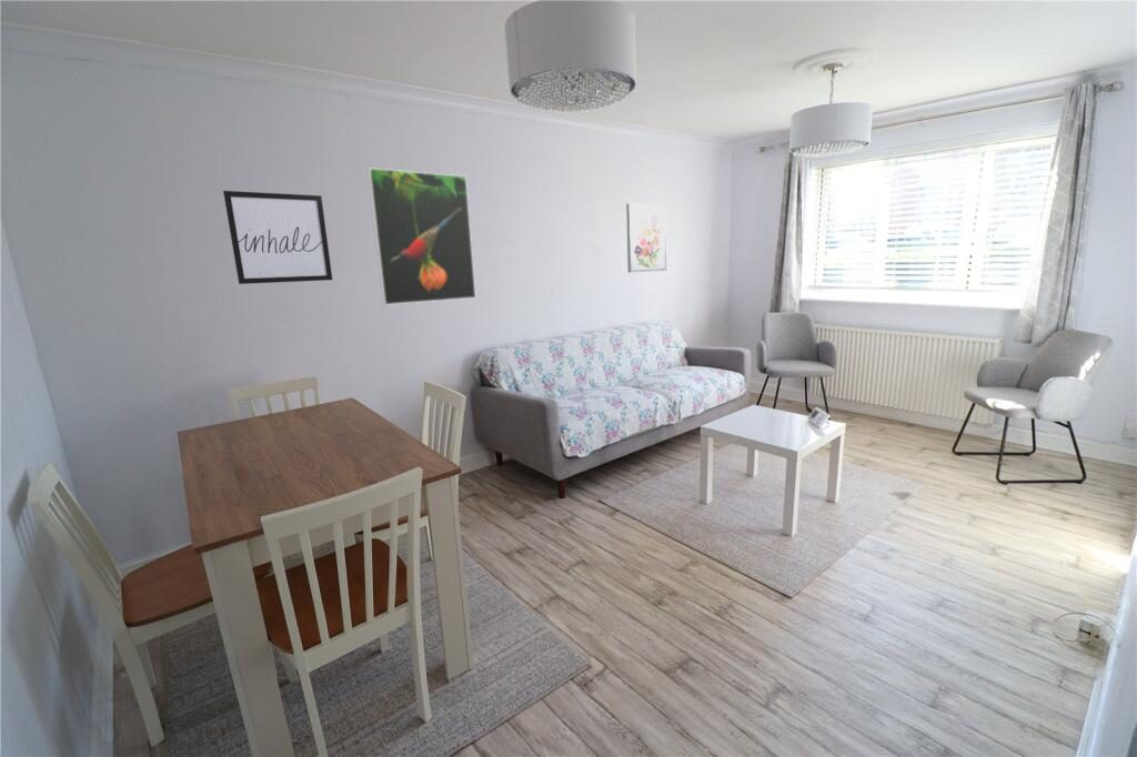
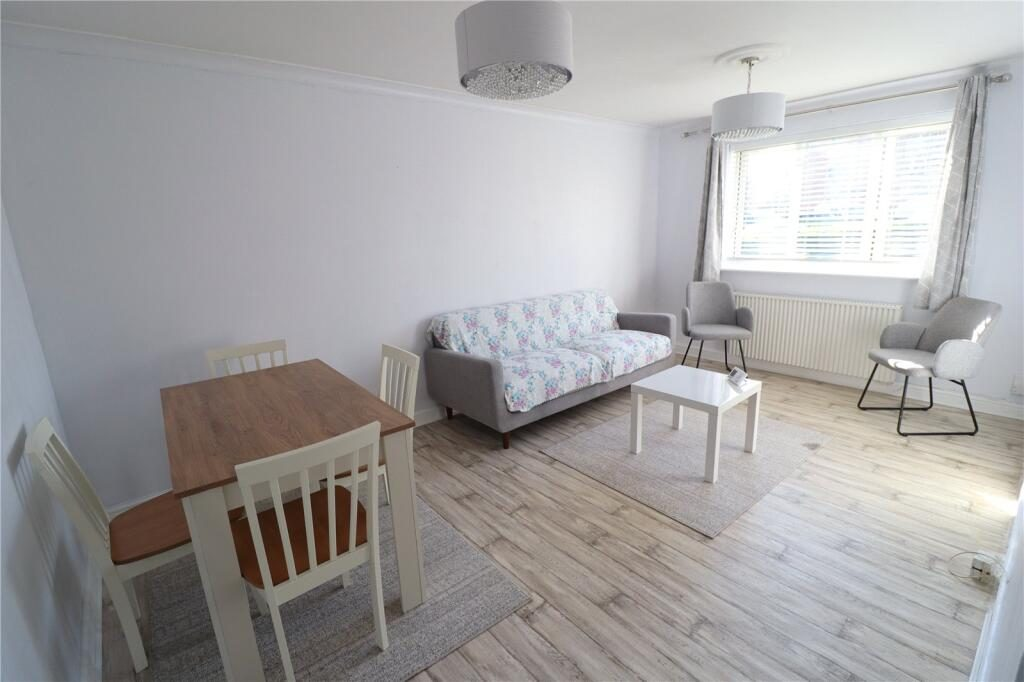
- wall art (281, 238)
- wall art (647, 238)
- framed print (425, 238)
